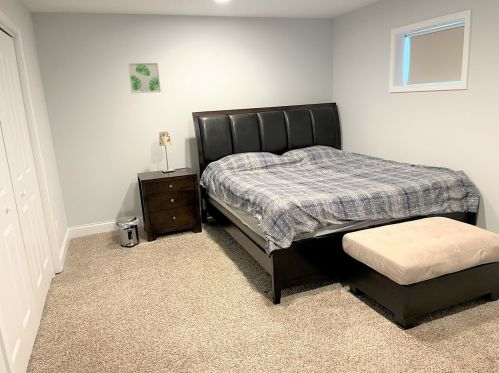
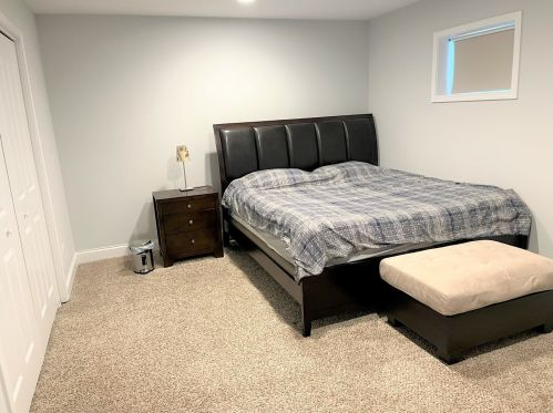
- wall art (144, 77)
